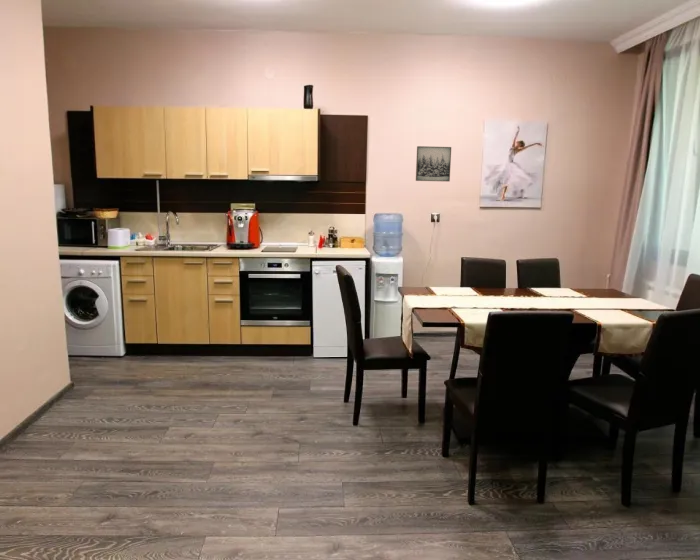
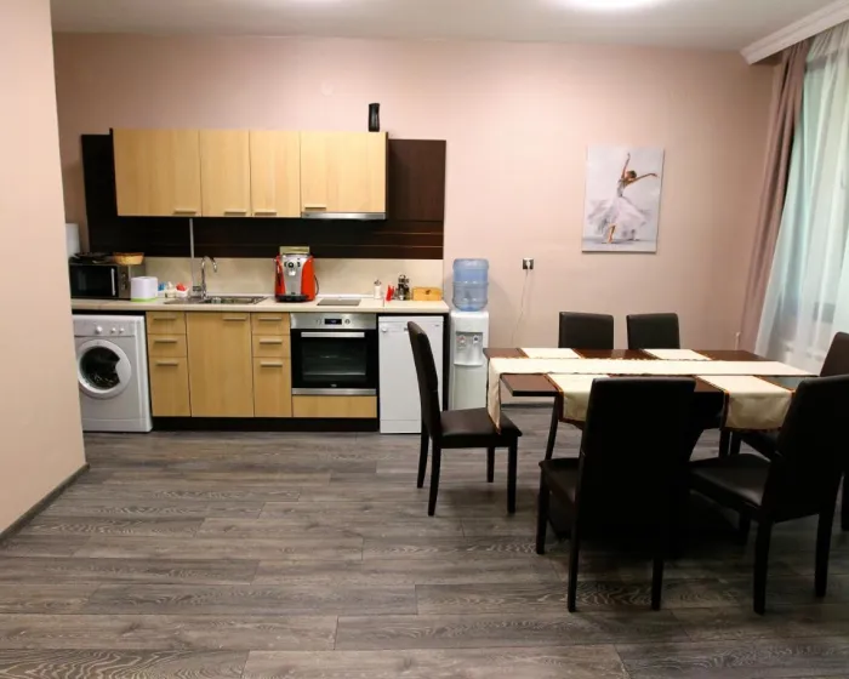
- wall art (433, 164)
